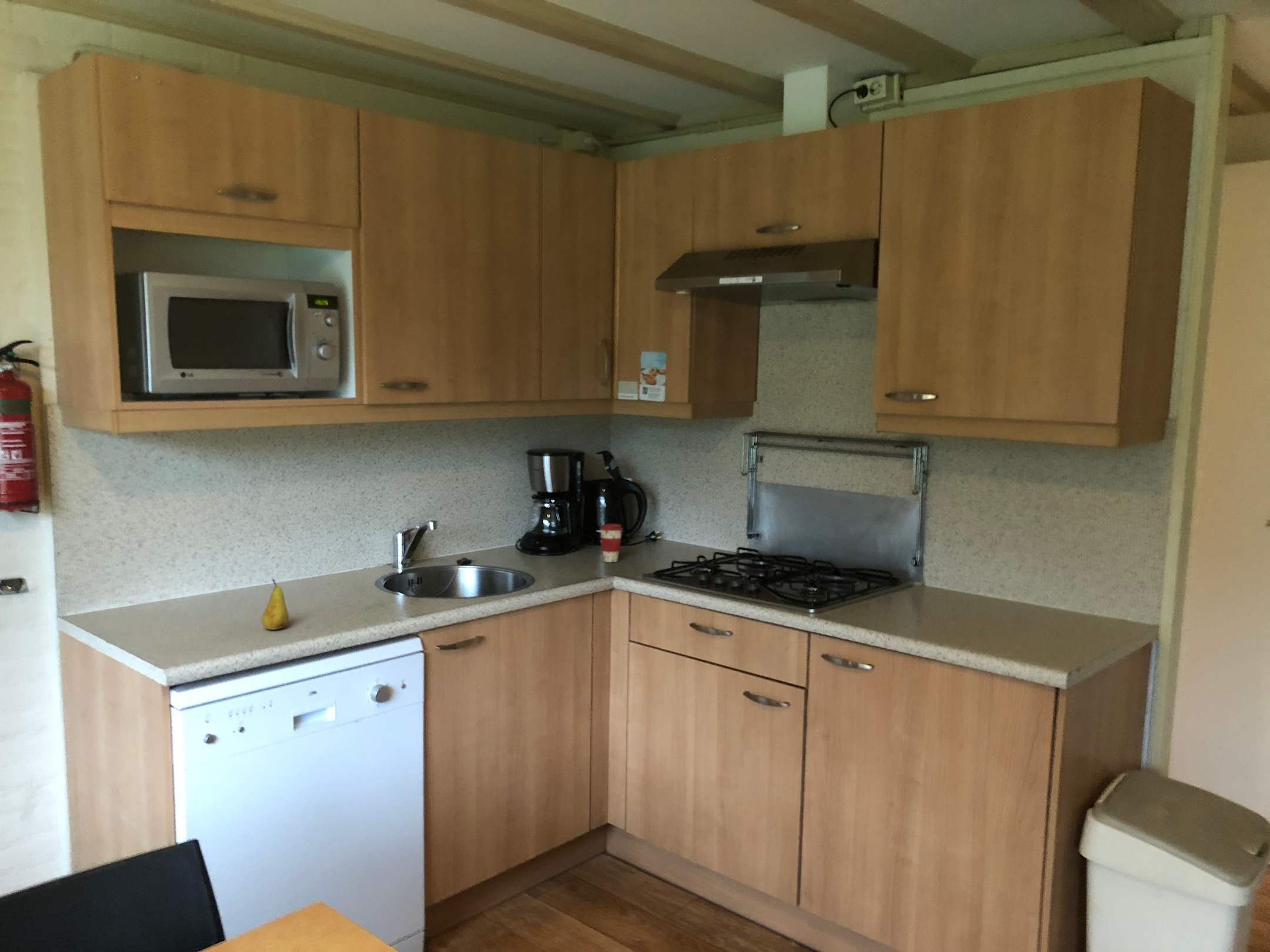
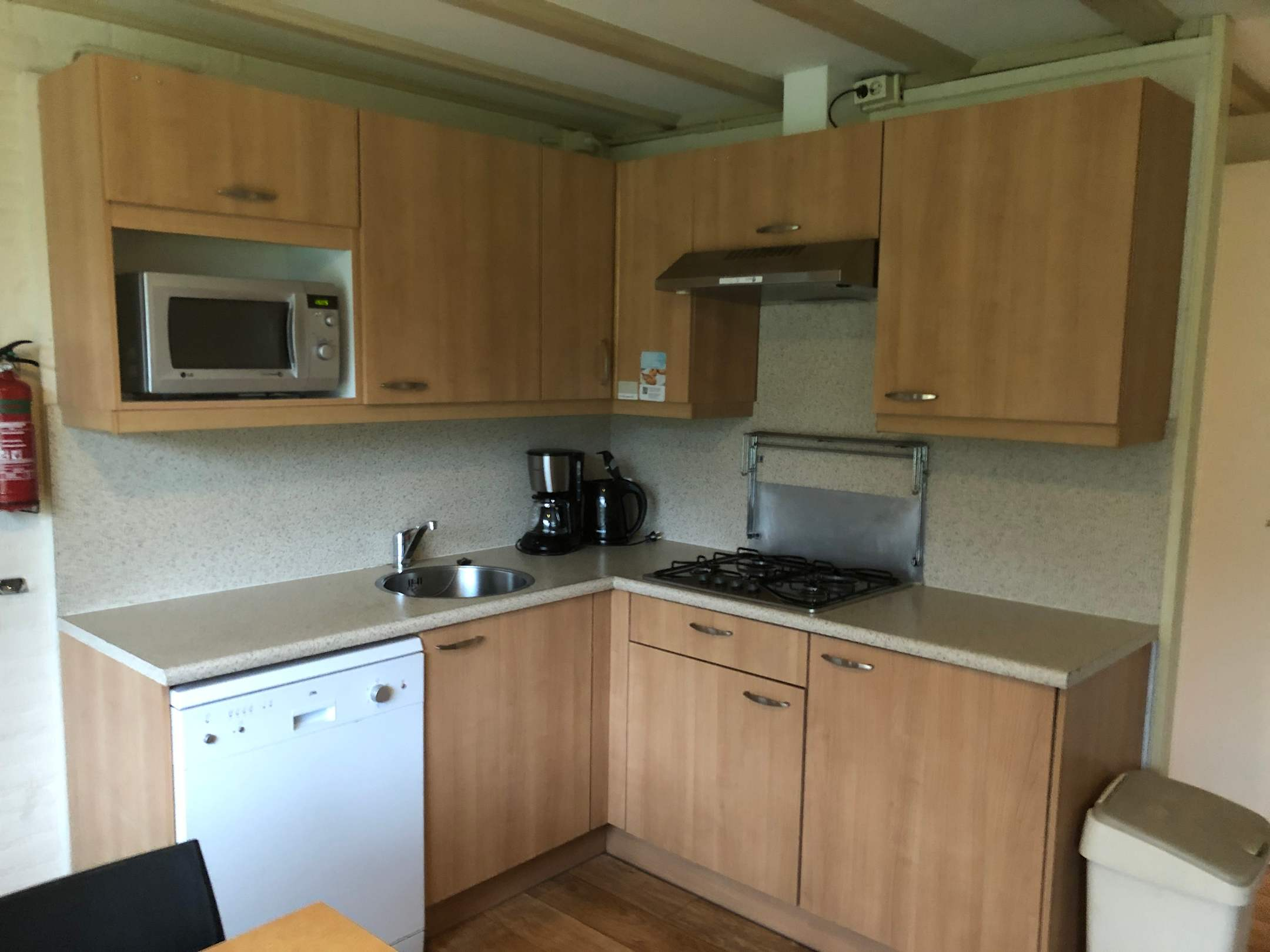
- fruit (275, 604)
- coffee cup (611, 542)
